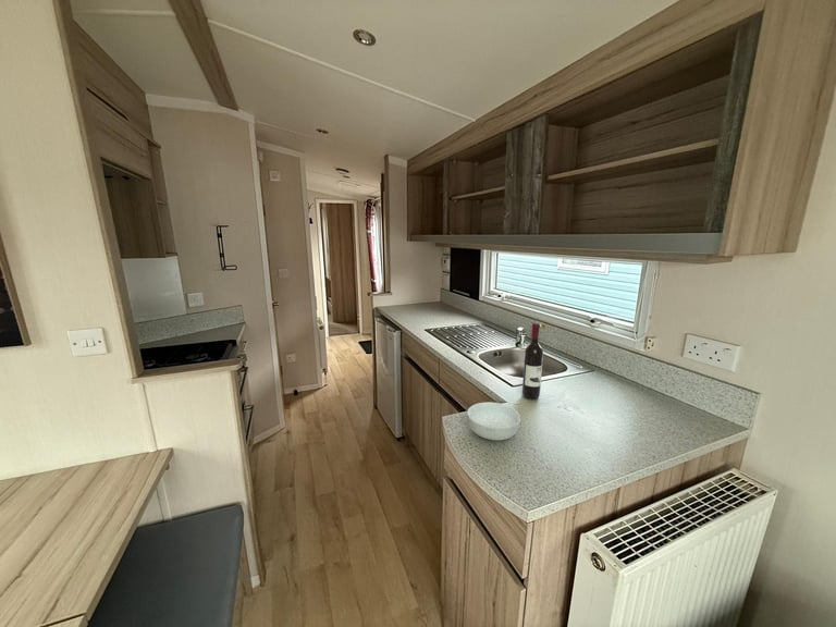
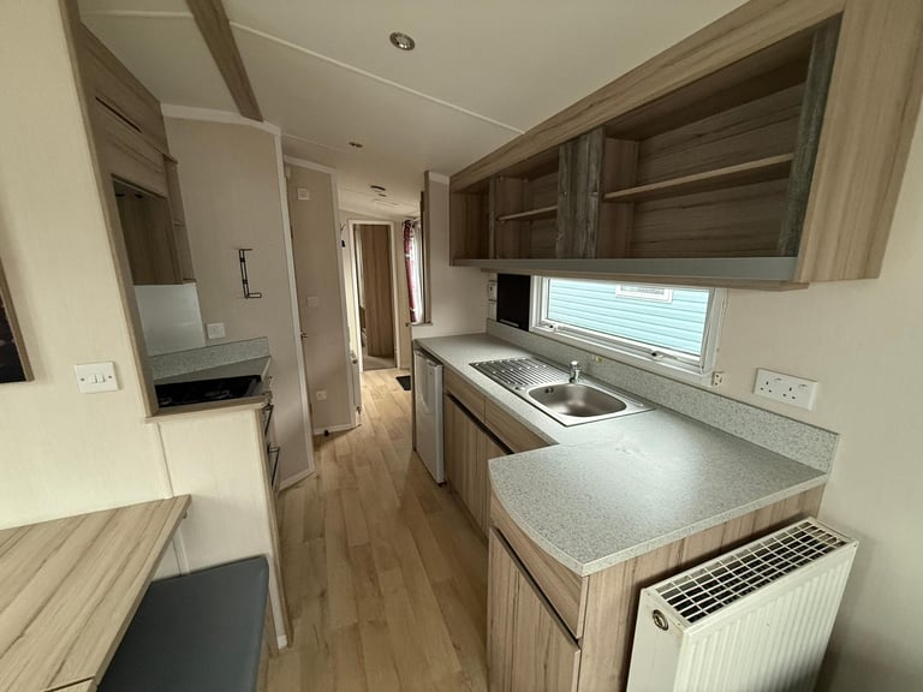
- cereal bowl (492, 423)
- wine bottle (532, 360)
